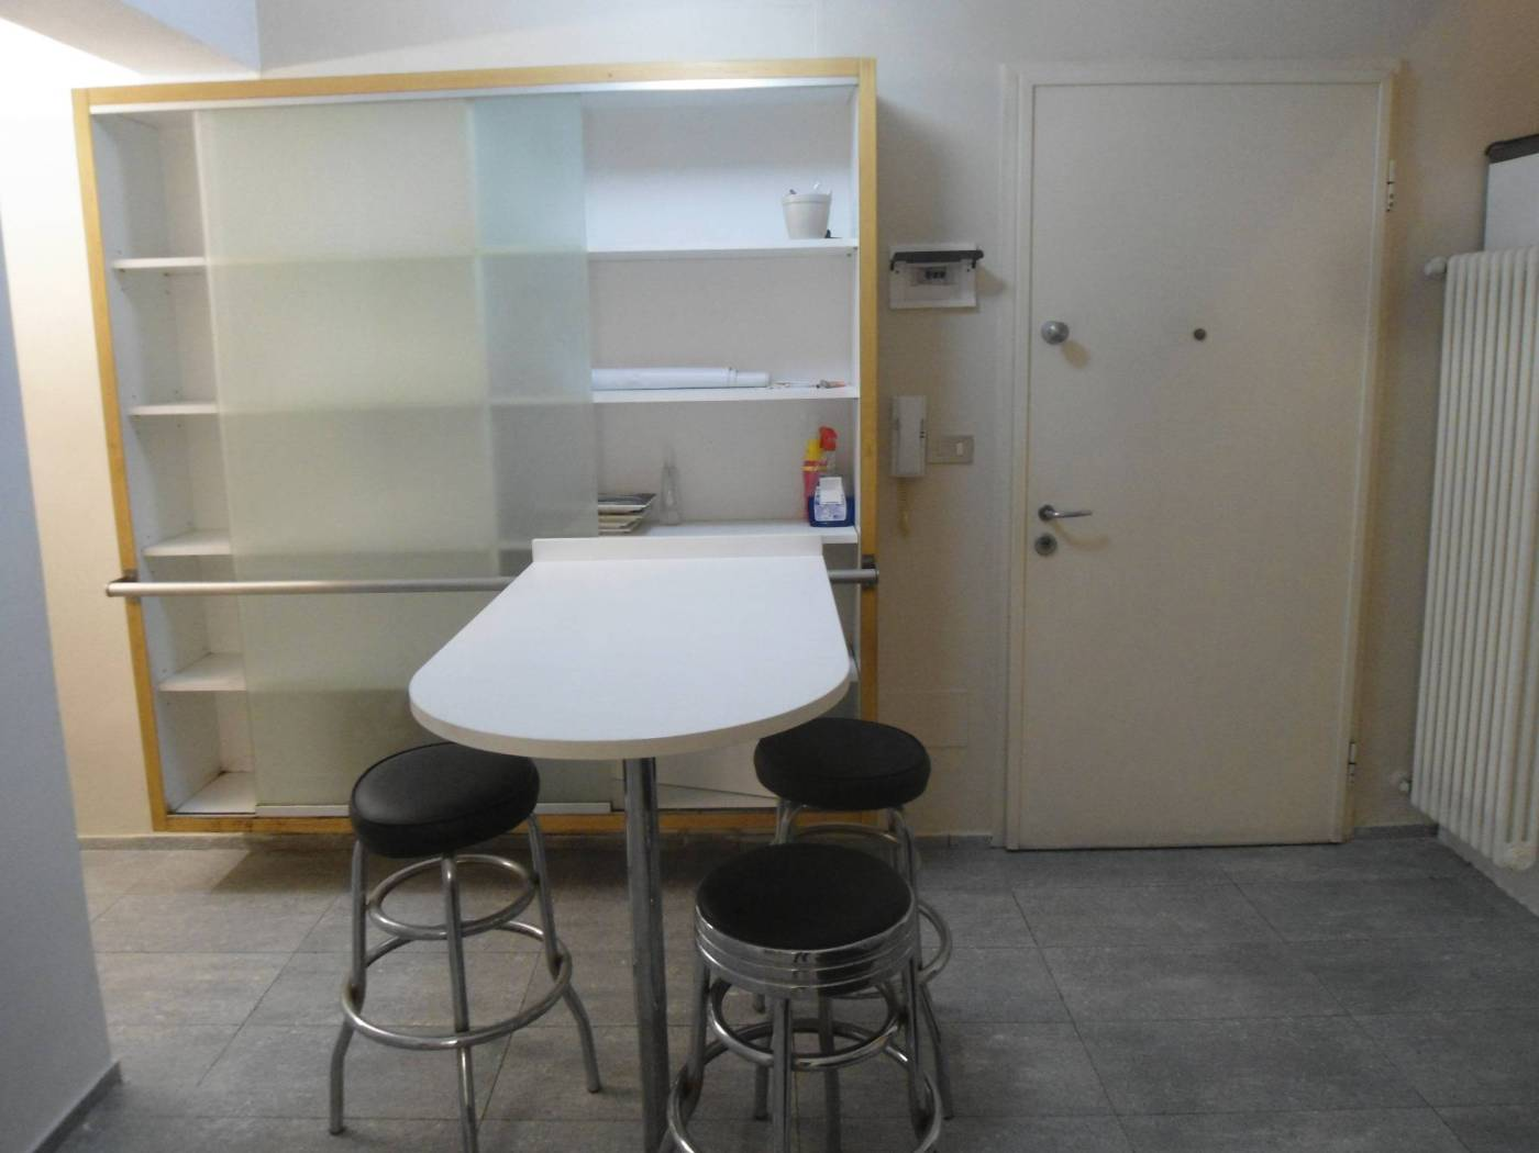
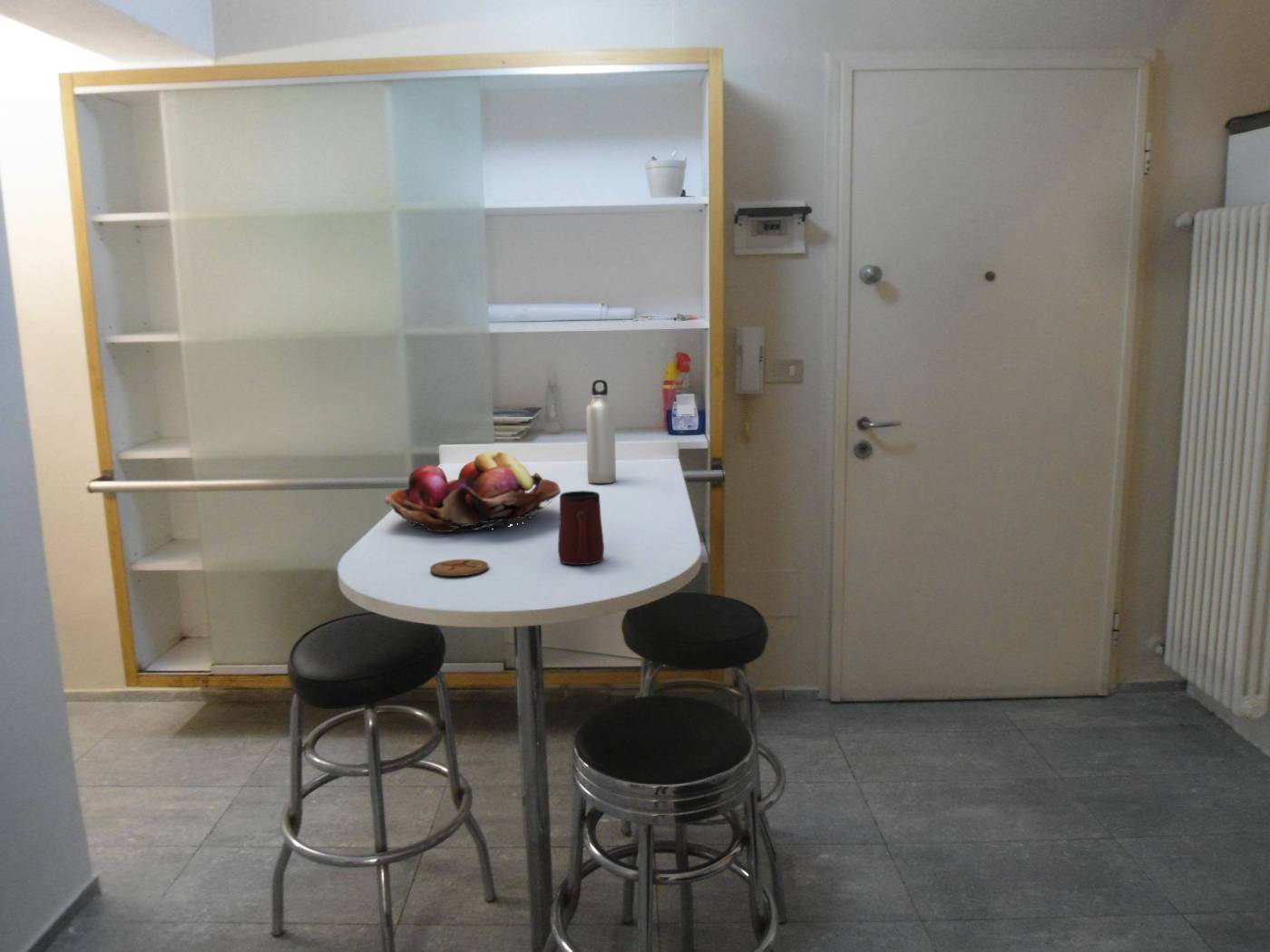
+ water bottle (601, 431)
+ mug (581, 529)
+ coaster (459, 567)
+ fruit basket (477, 488)
